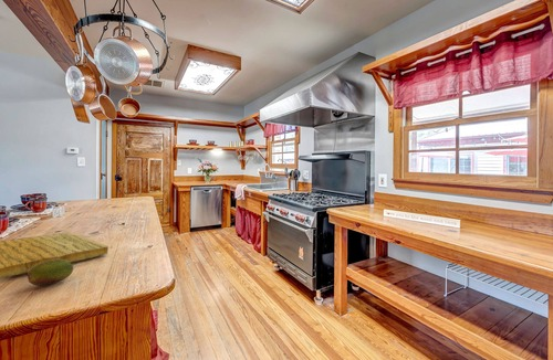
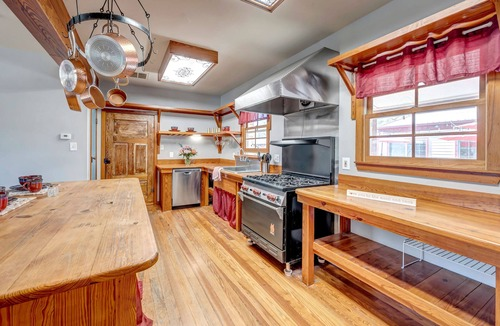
- cutting board (40, 247)
- fruit (51, 272)
